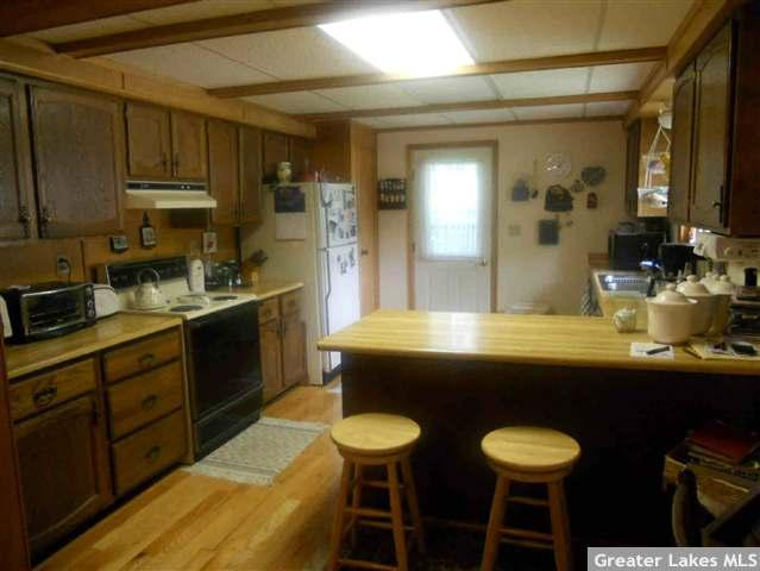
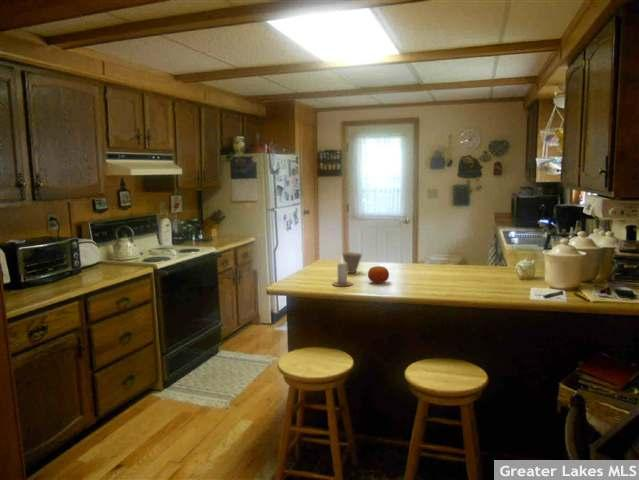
+ candle (342, 269)
+ cup (352, 262)
+ fruit (378, 274)
